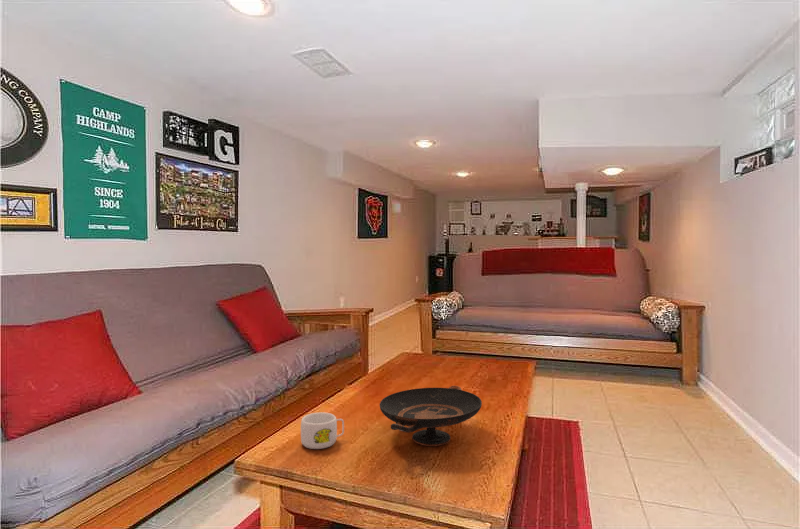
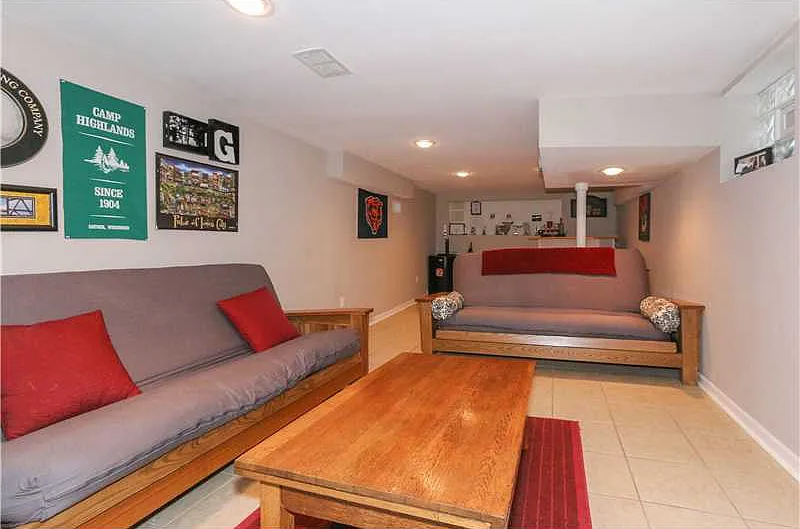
- decorative bowl (430, 419)
- mug (319, 430)
